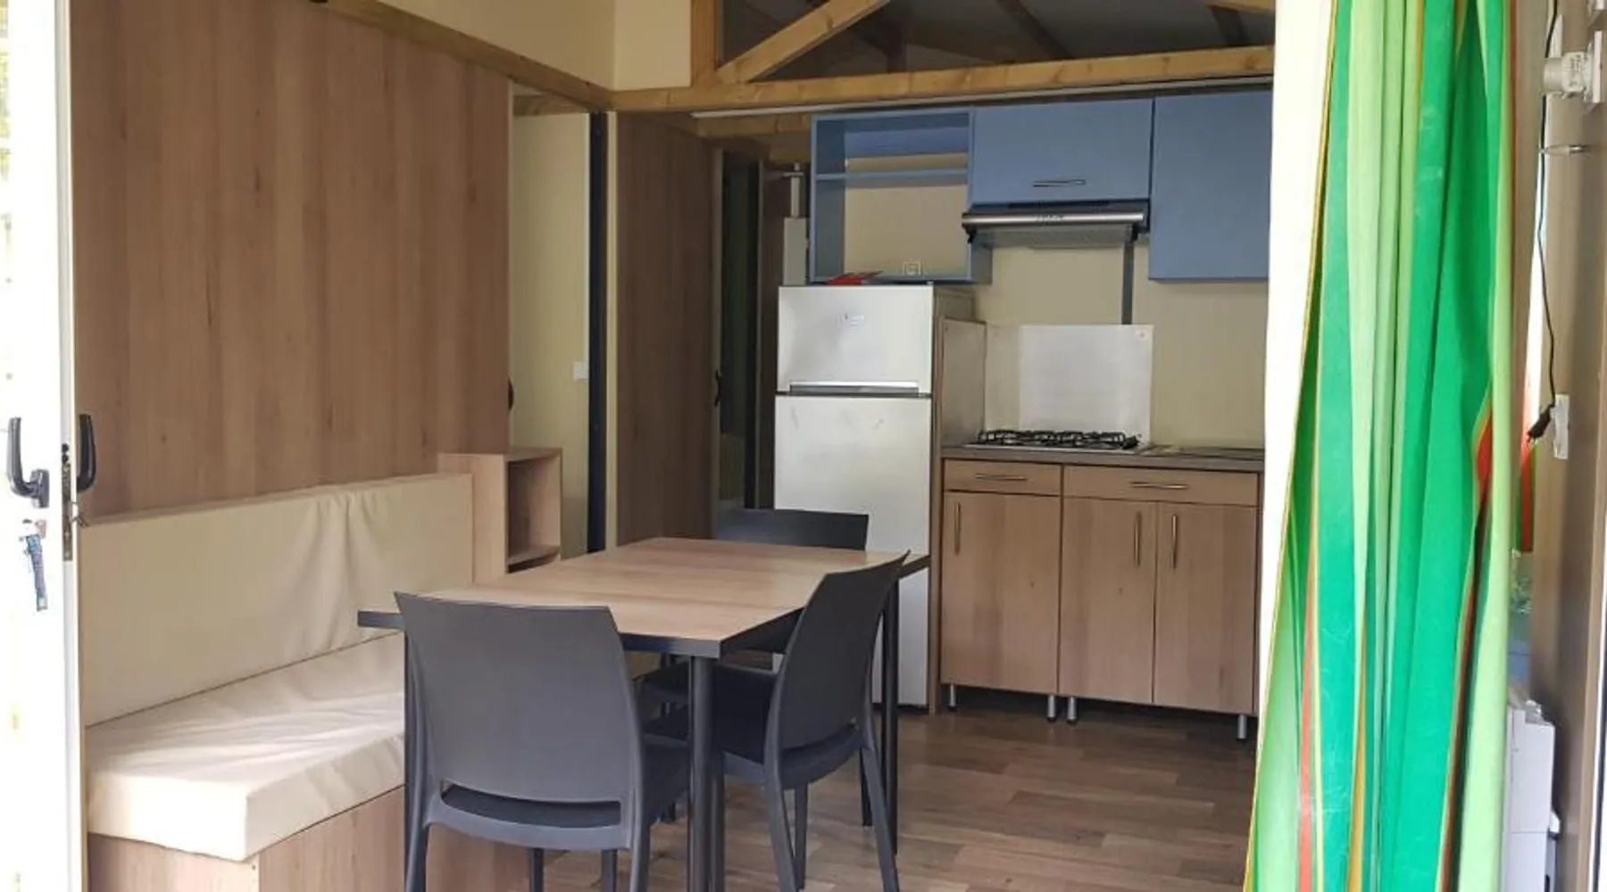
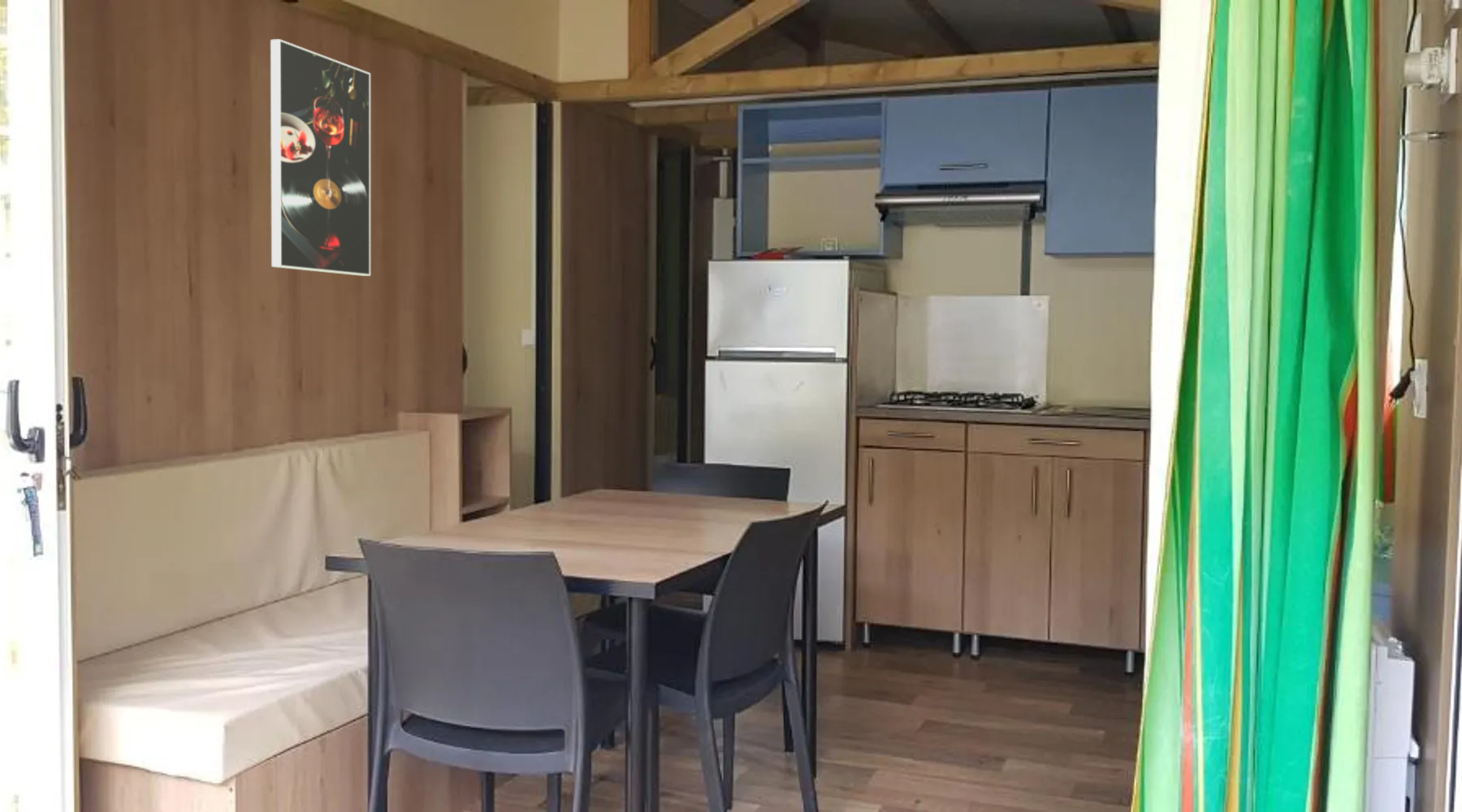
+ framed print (323, 165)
